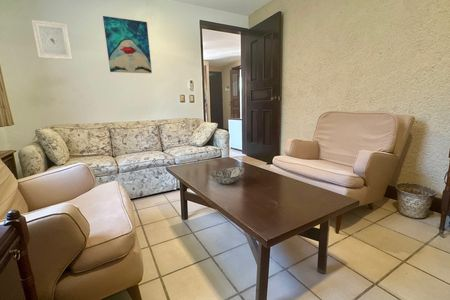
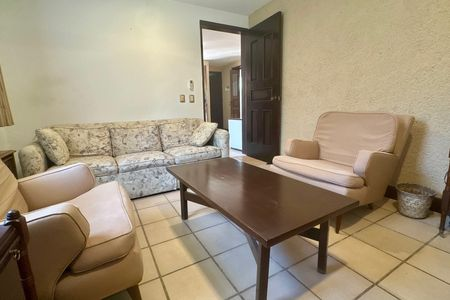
- wall art (53, 40)
- decorative bowl (227, 176)
- wall art (128, 46)
